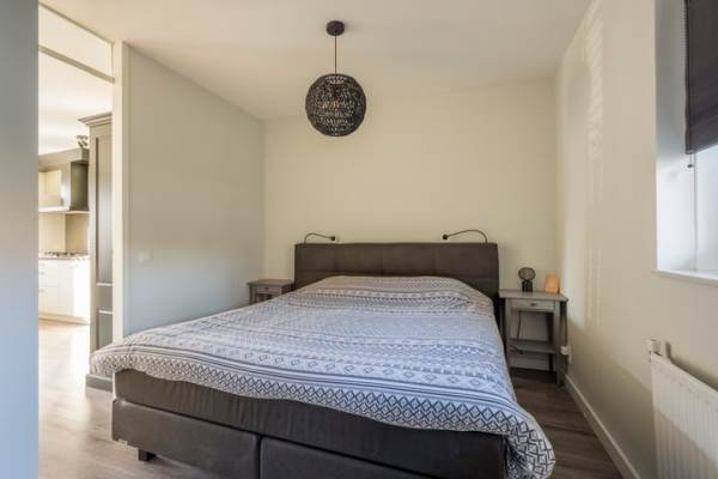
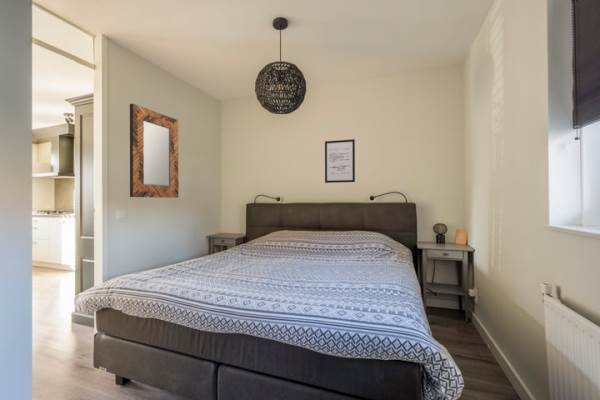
+ wall art (339, 161)
+ home mirror (156, 155)
